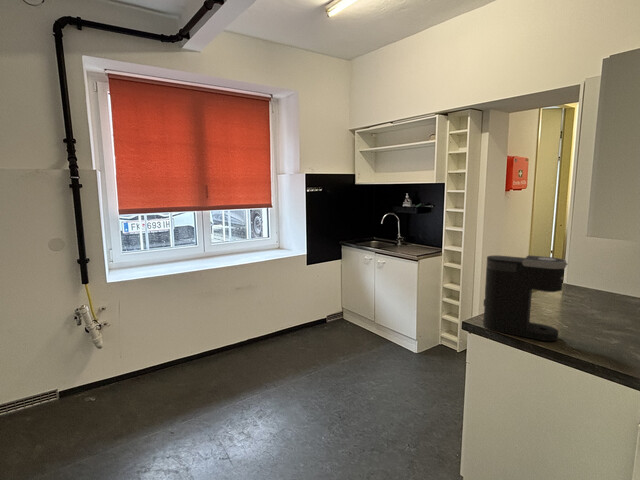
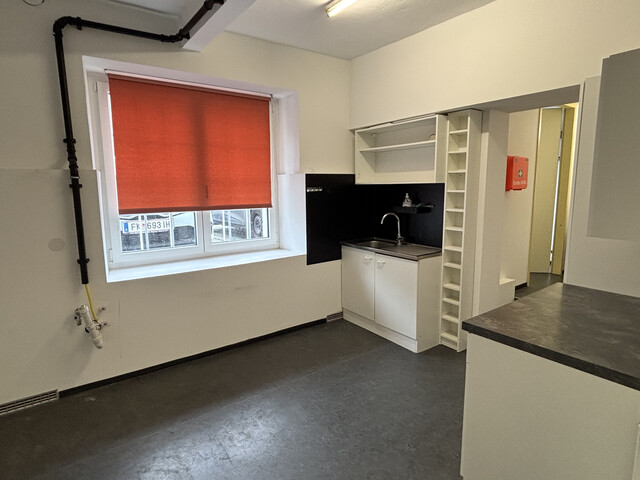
- coffee maker (522, 294)
